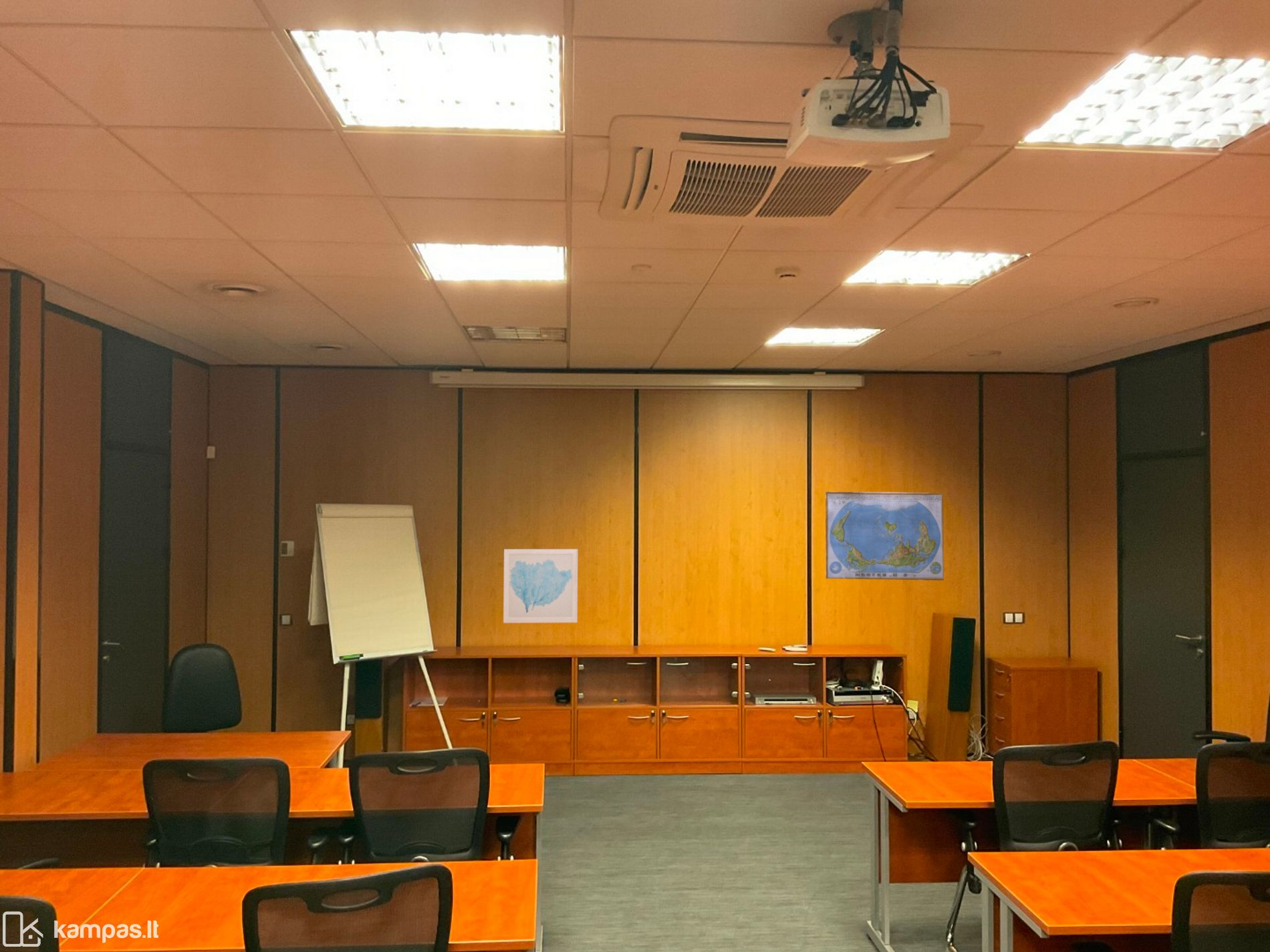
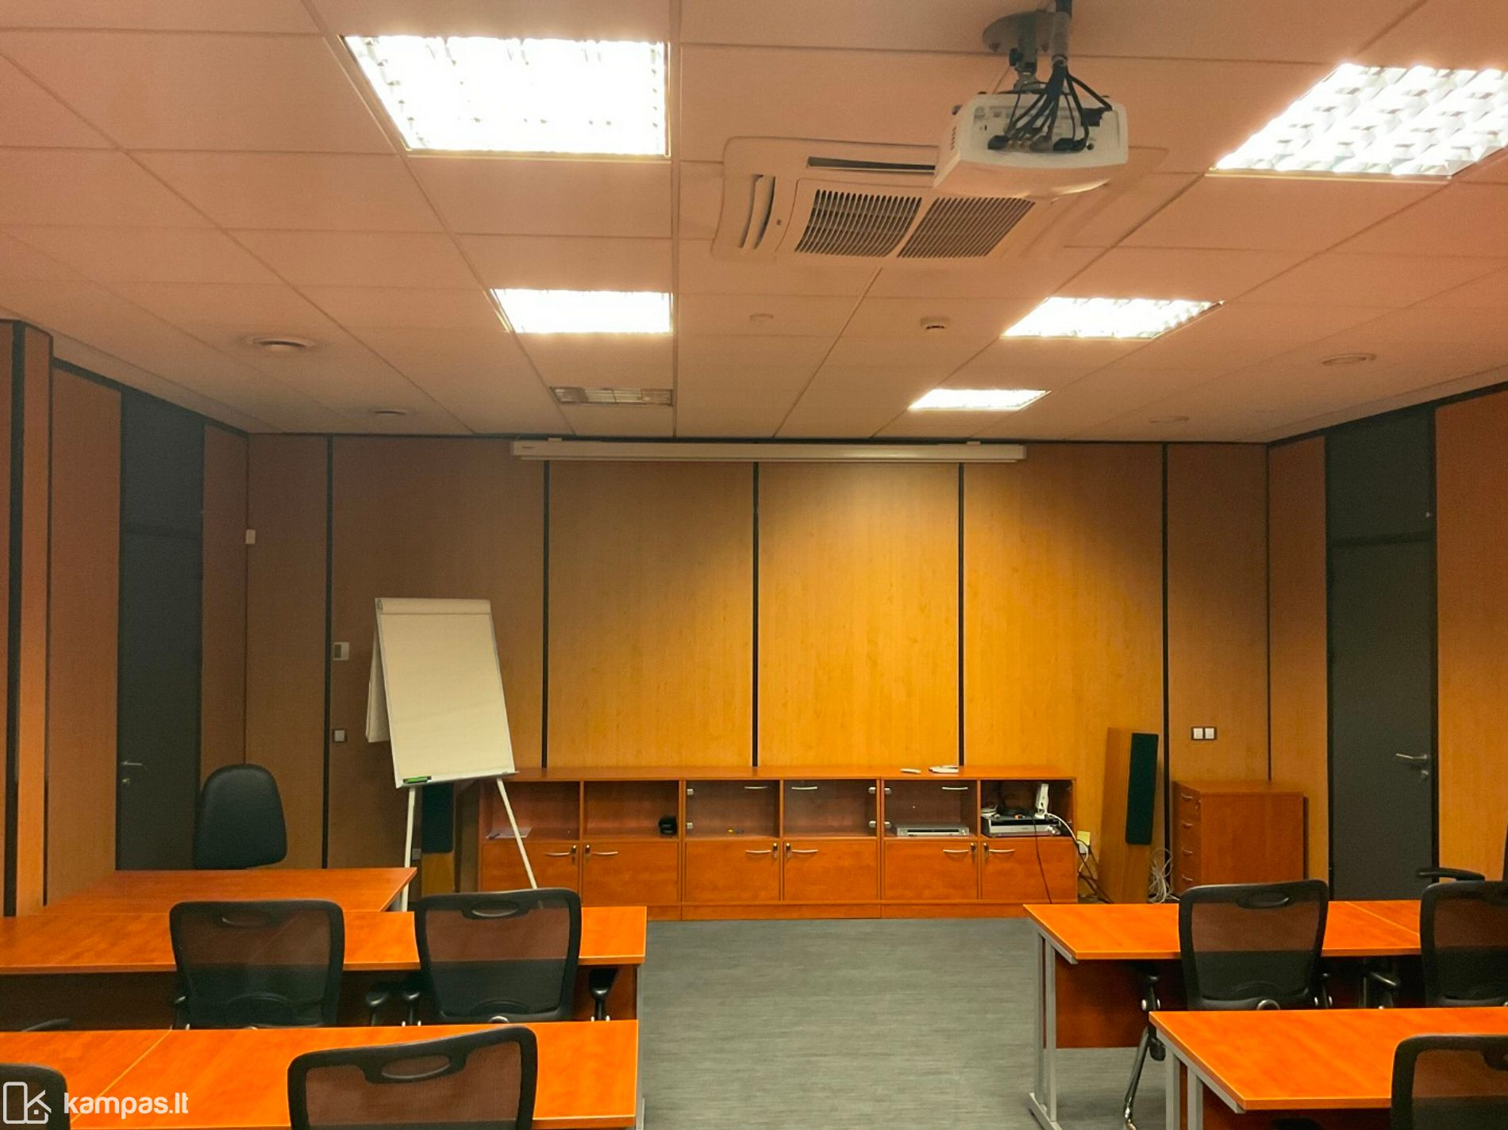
- world map (885, 536)
- wall art (541, 585)
